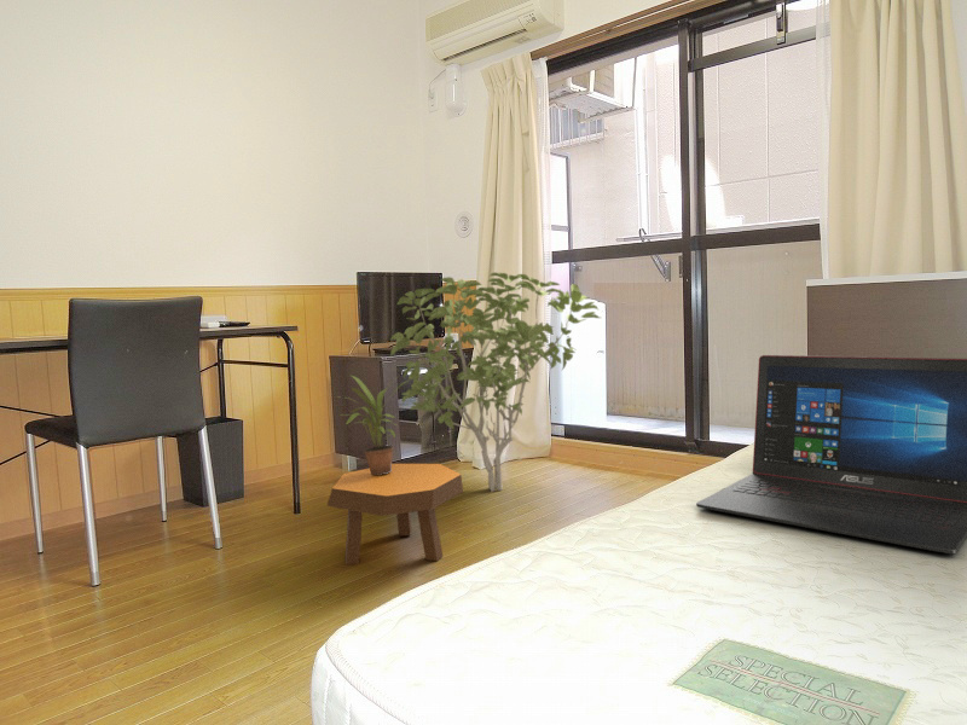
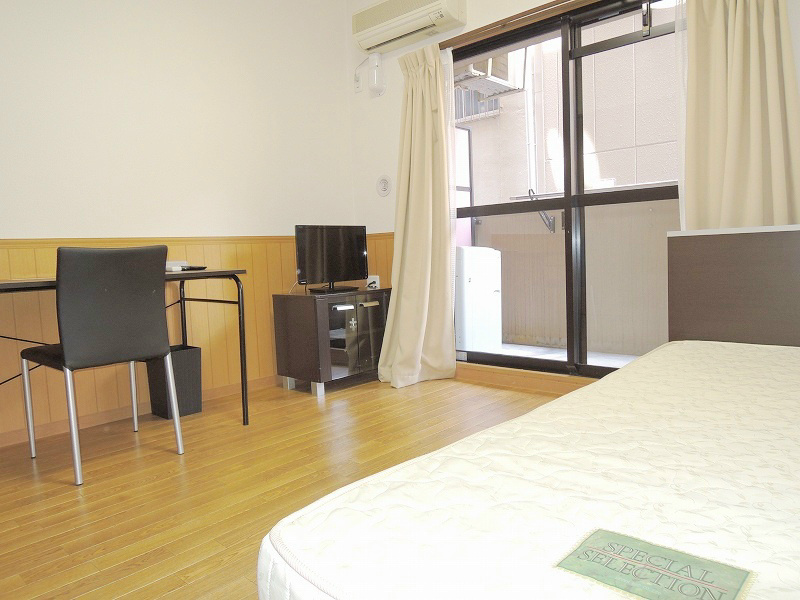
- potted plant (382, 419)
- laptop (838, 436)
- footstool (398, 515)
- shrub (493, 382)
